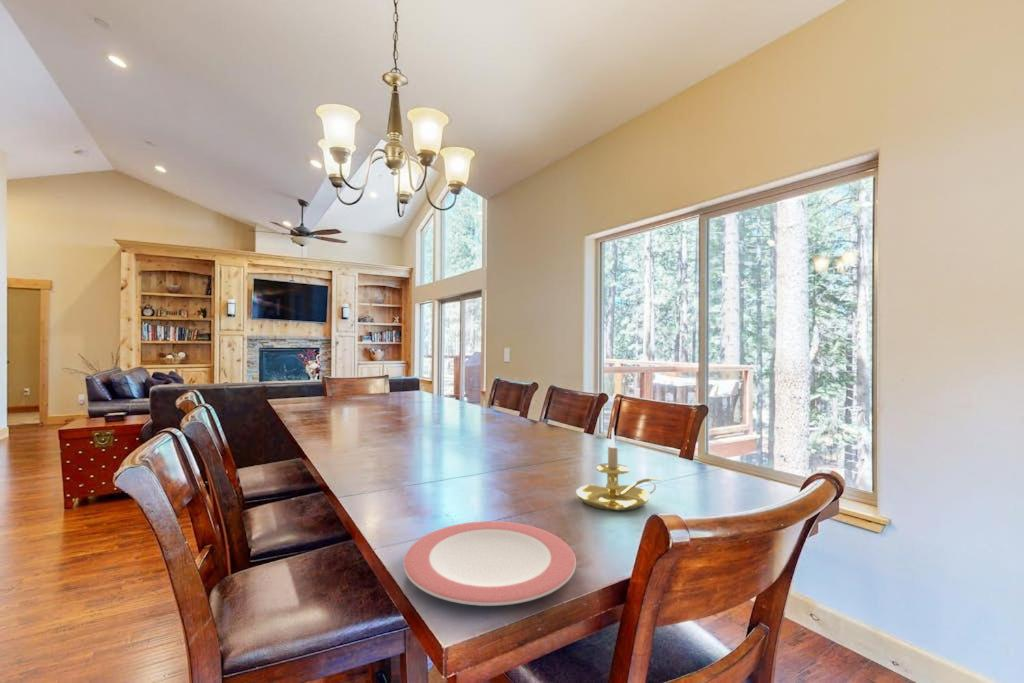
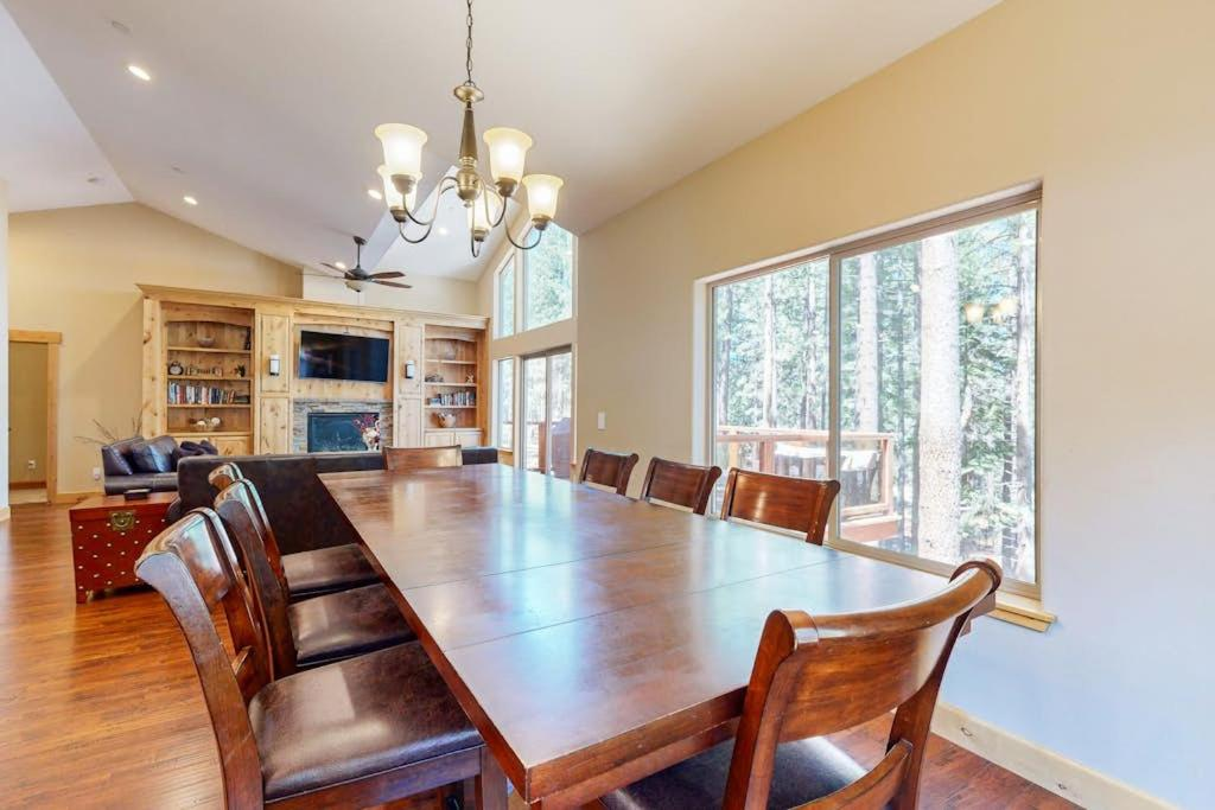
- candle holder (618, 464)
- plate (490, 559)
